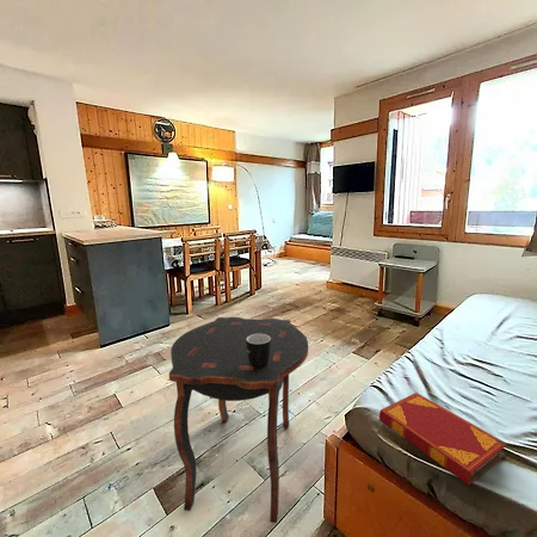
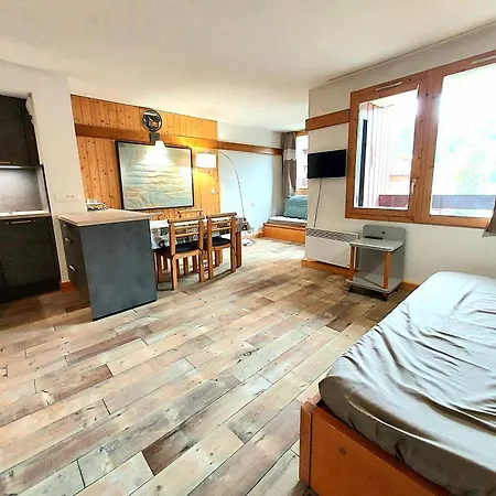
- hardback book (437, 431)
- mug (258, 352)
- side table (241, 400)
